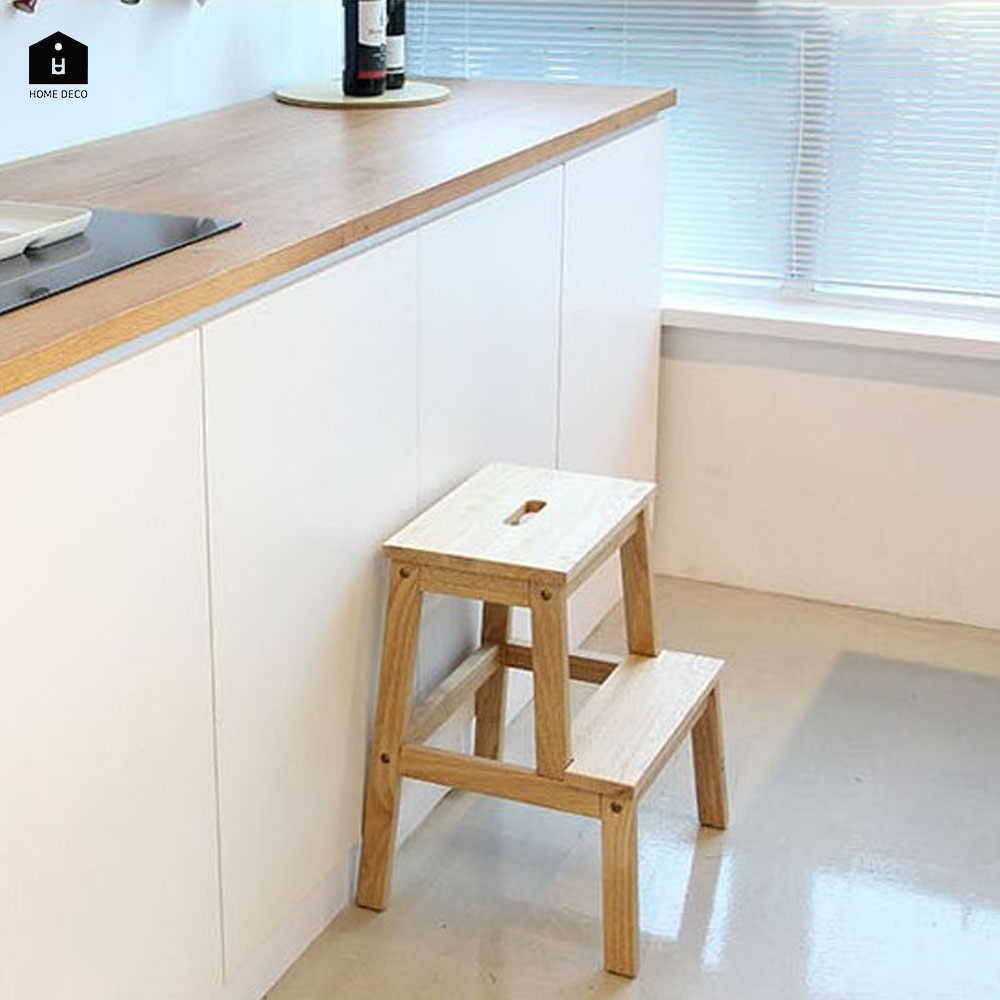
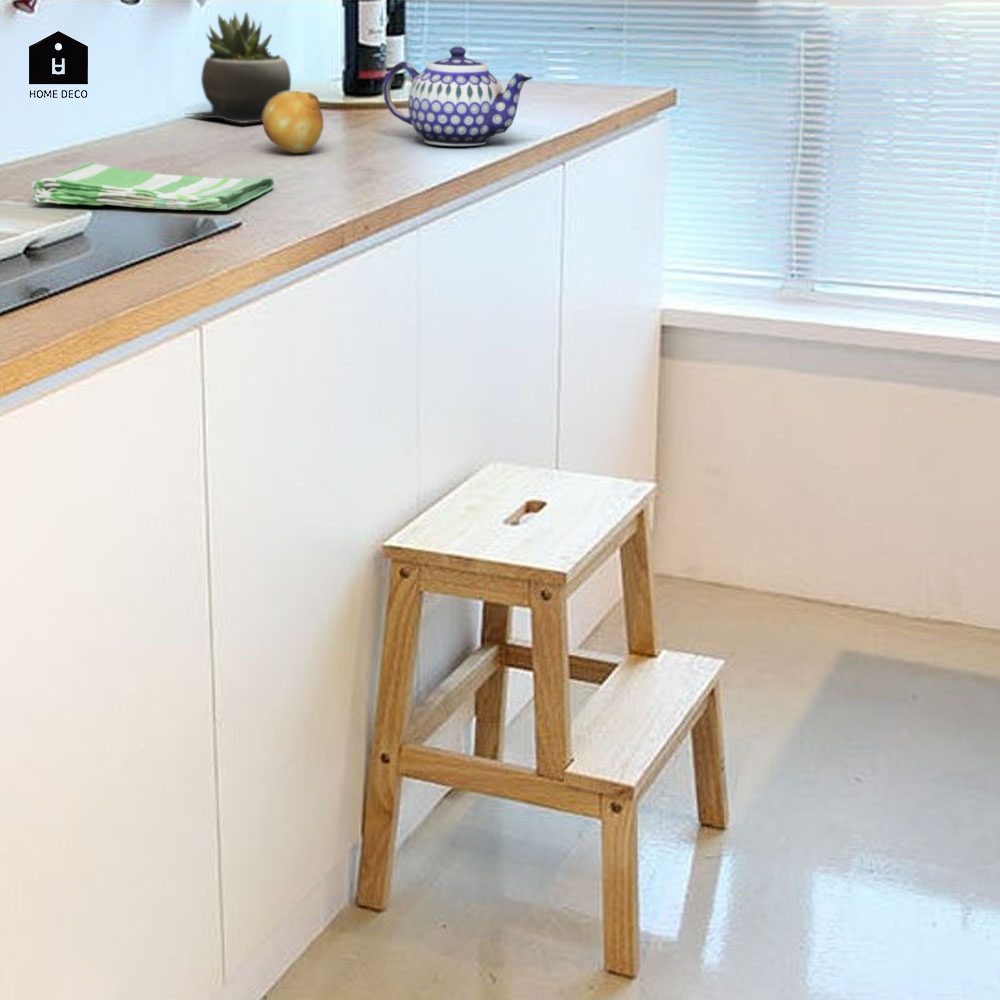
+ teapot (457, 94)
+ succulent plant (247, 64)
+ fruit (293, 121)
+ dish towel (154, 185)
